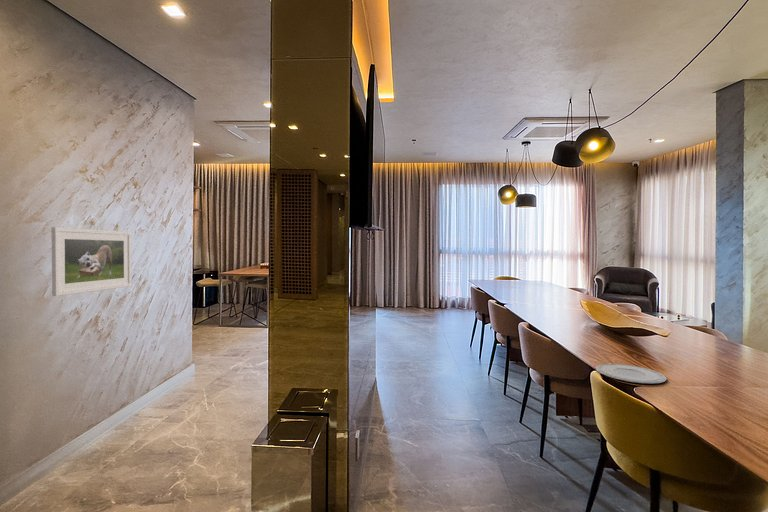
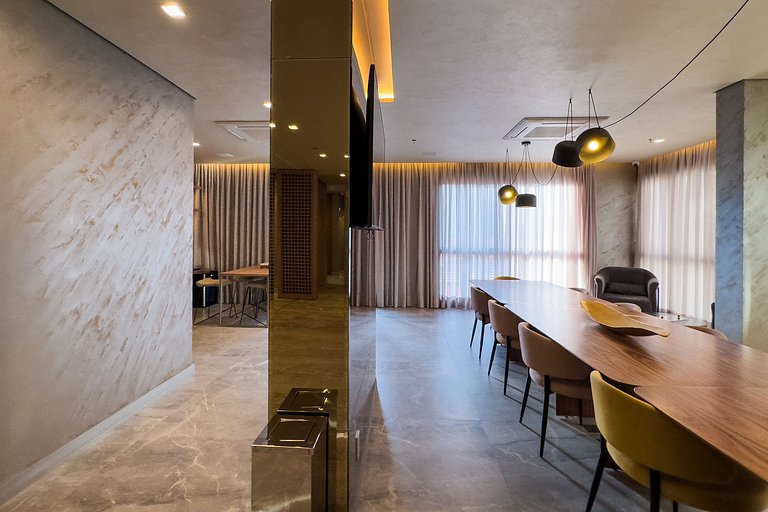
- plate (629, 373)
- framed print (96, 260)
